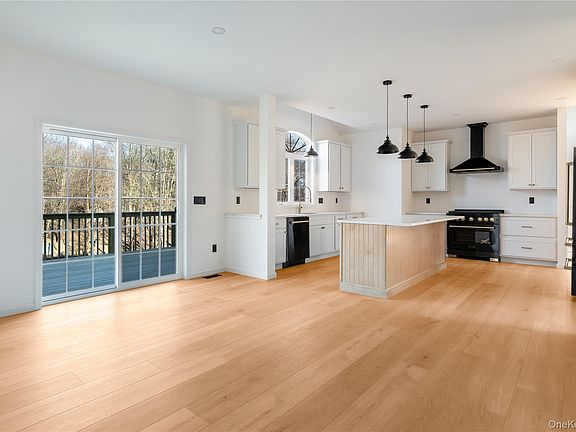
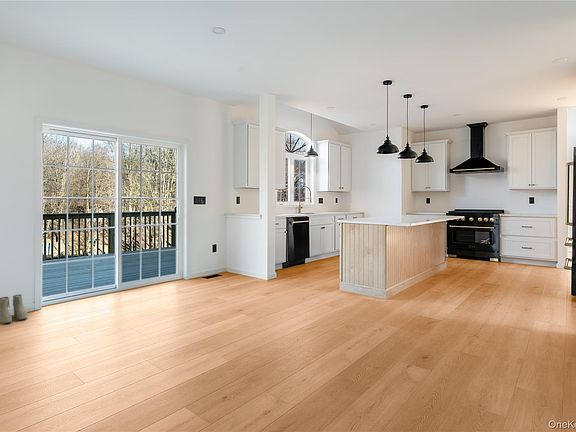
+ boots (13, 307)
